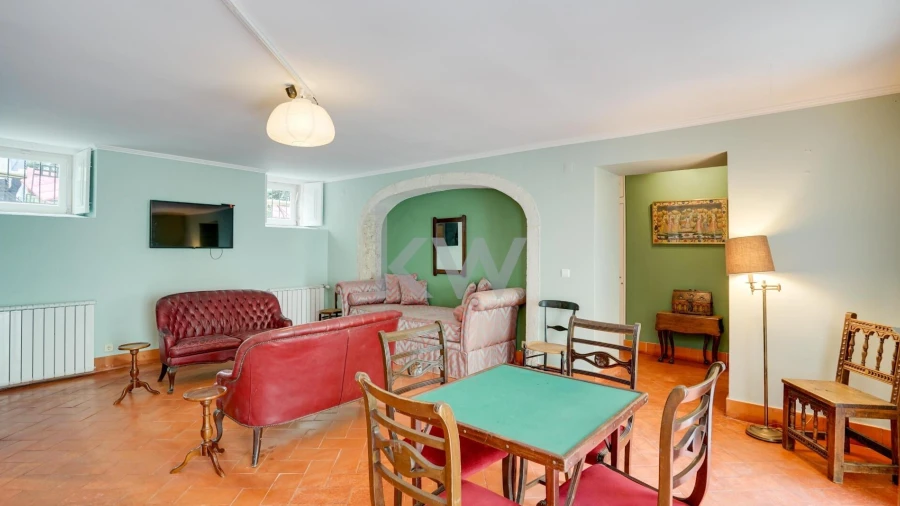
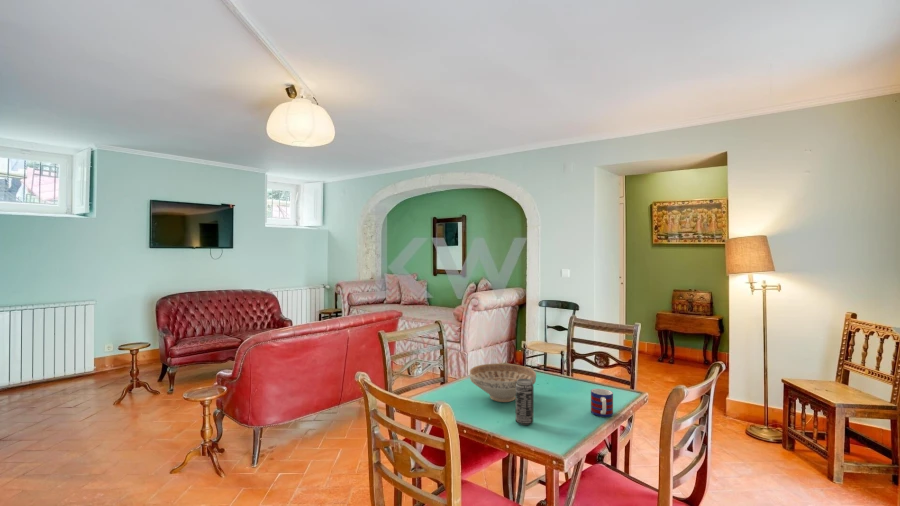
+ mug (602, 404)
+ decorative bowl (502, 384)
+ beverage can (524, 401)
